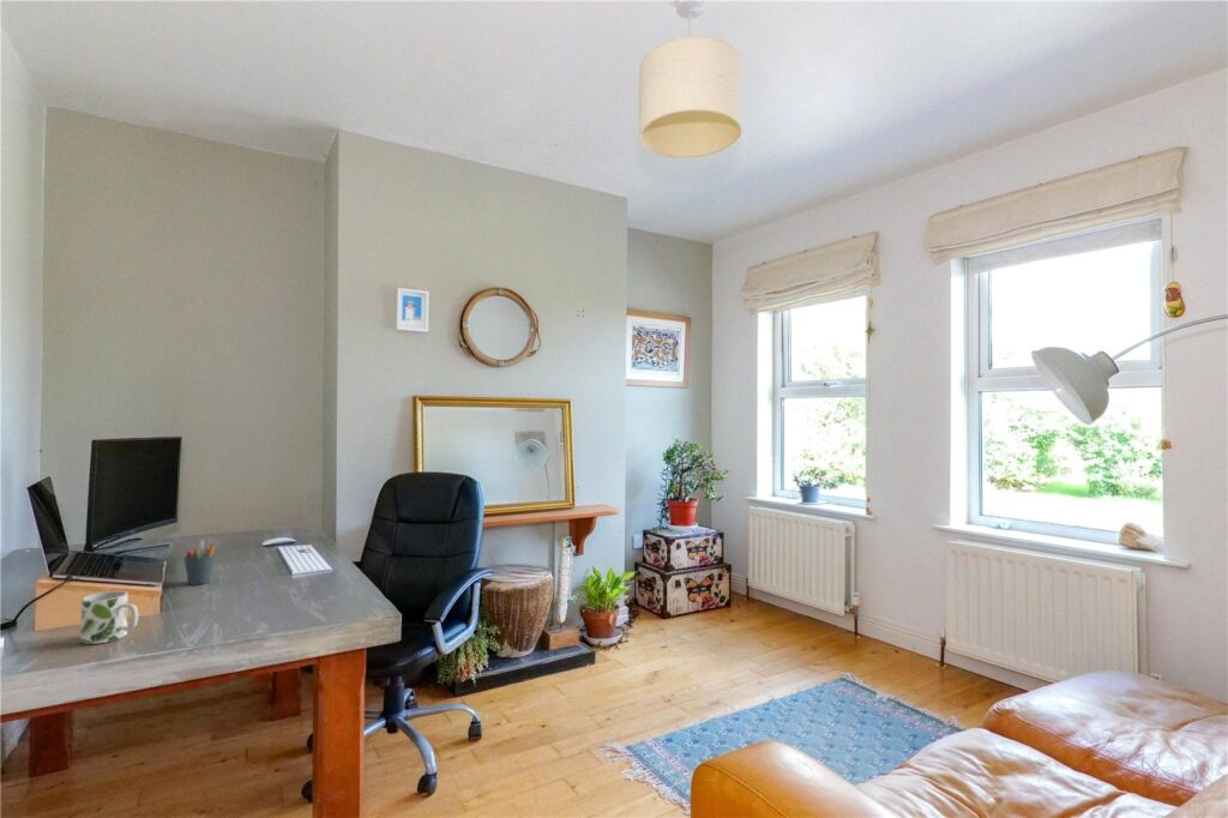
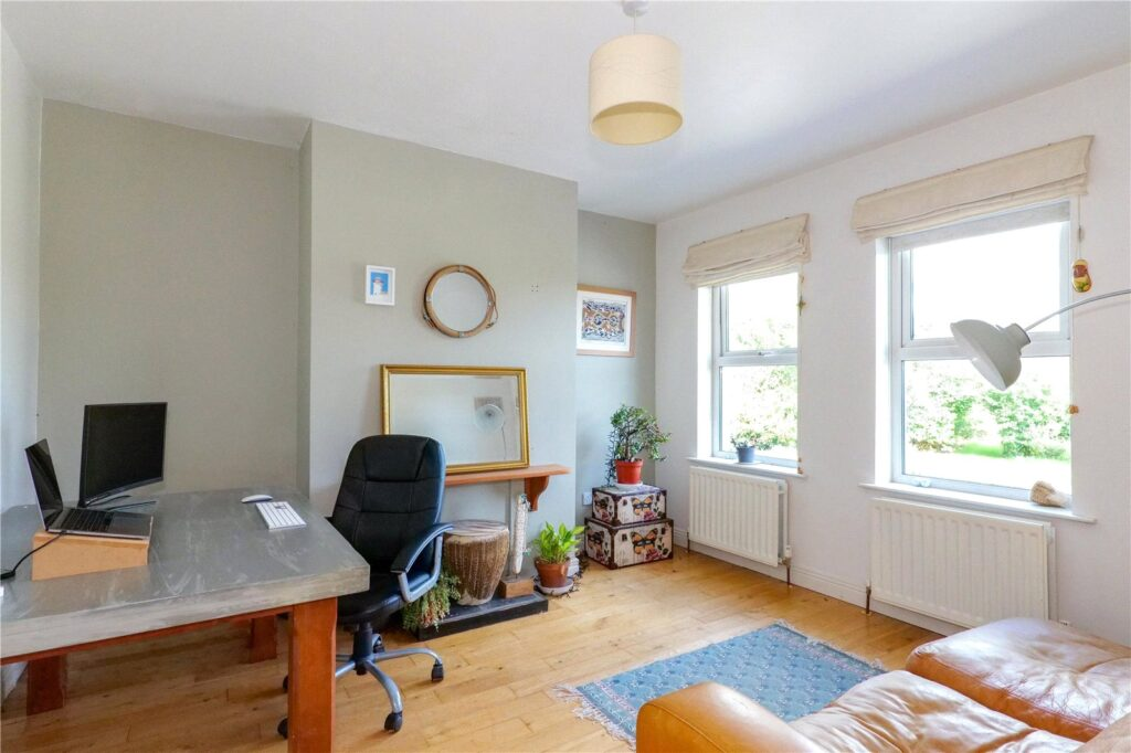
- mug (112, 616)
- pen holder (199, 561)
